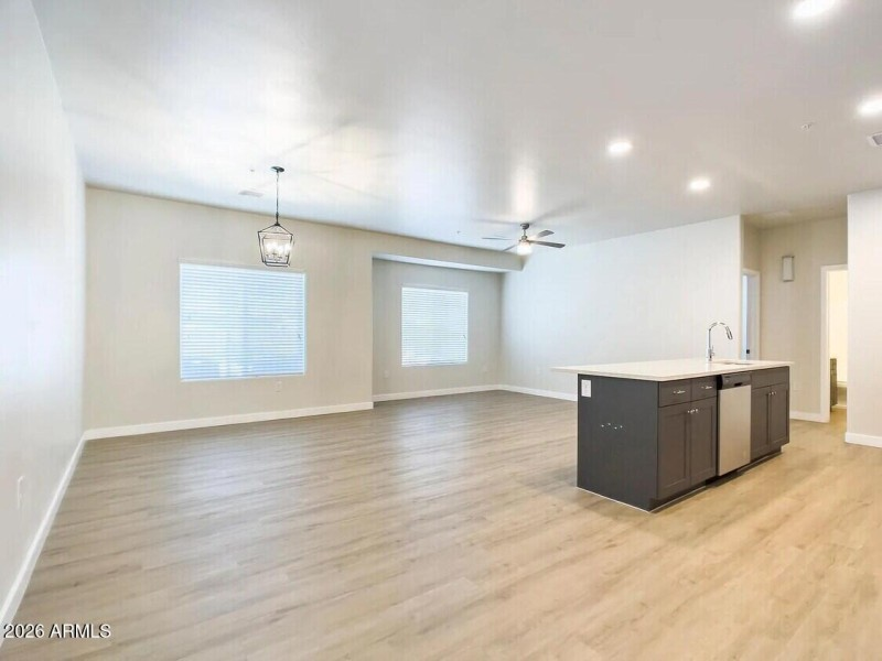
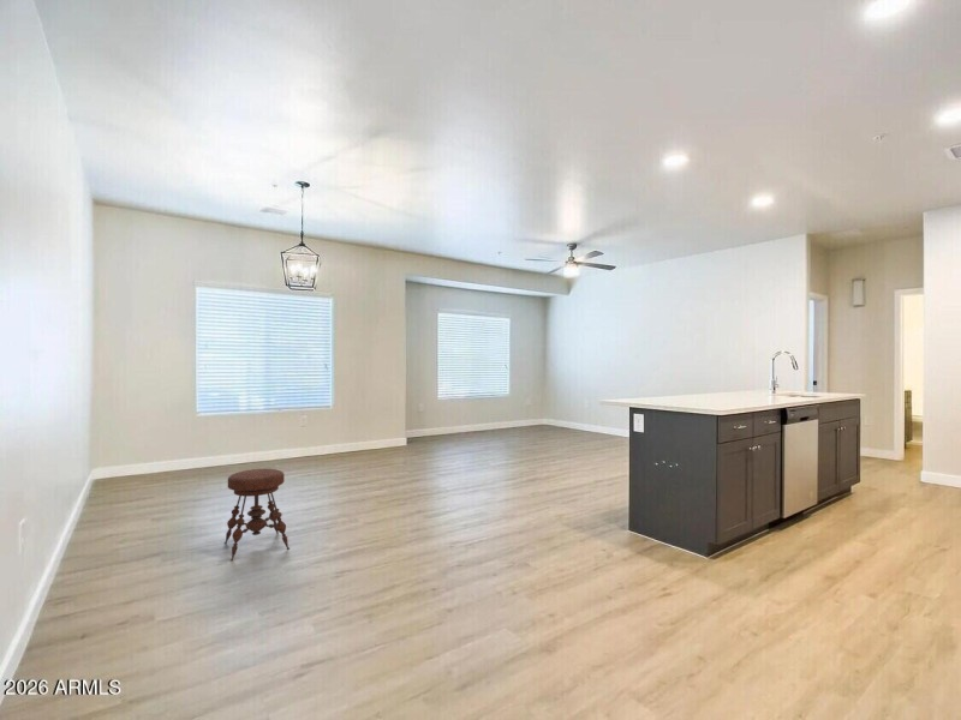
+ stool (256, 509)
